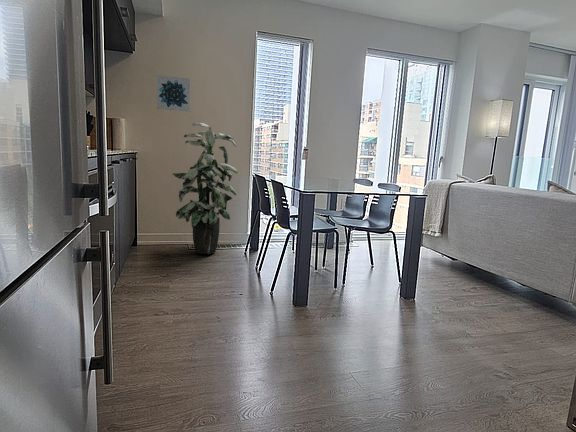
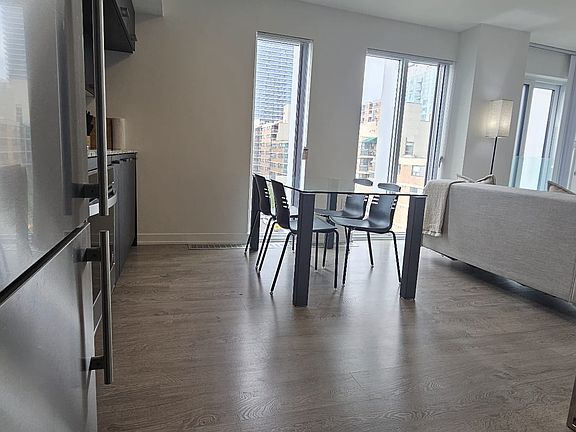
- indoor plant (204, 189)
- wall art (173, 93)
